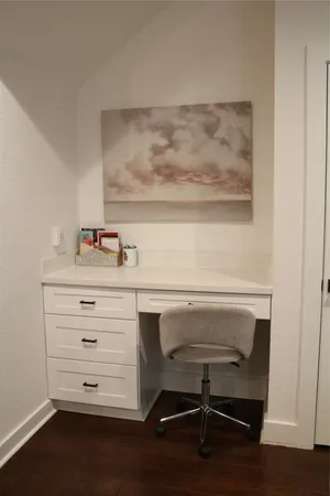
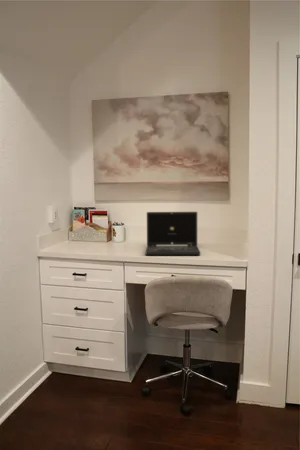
+ laptop (172, 232)
